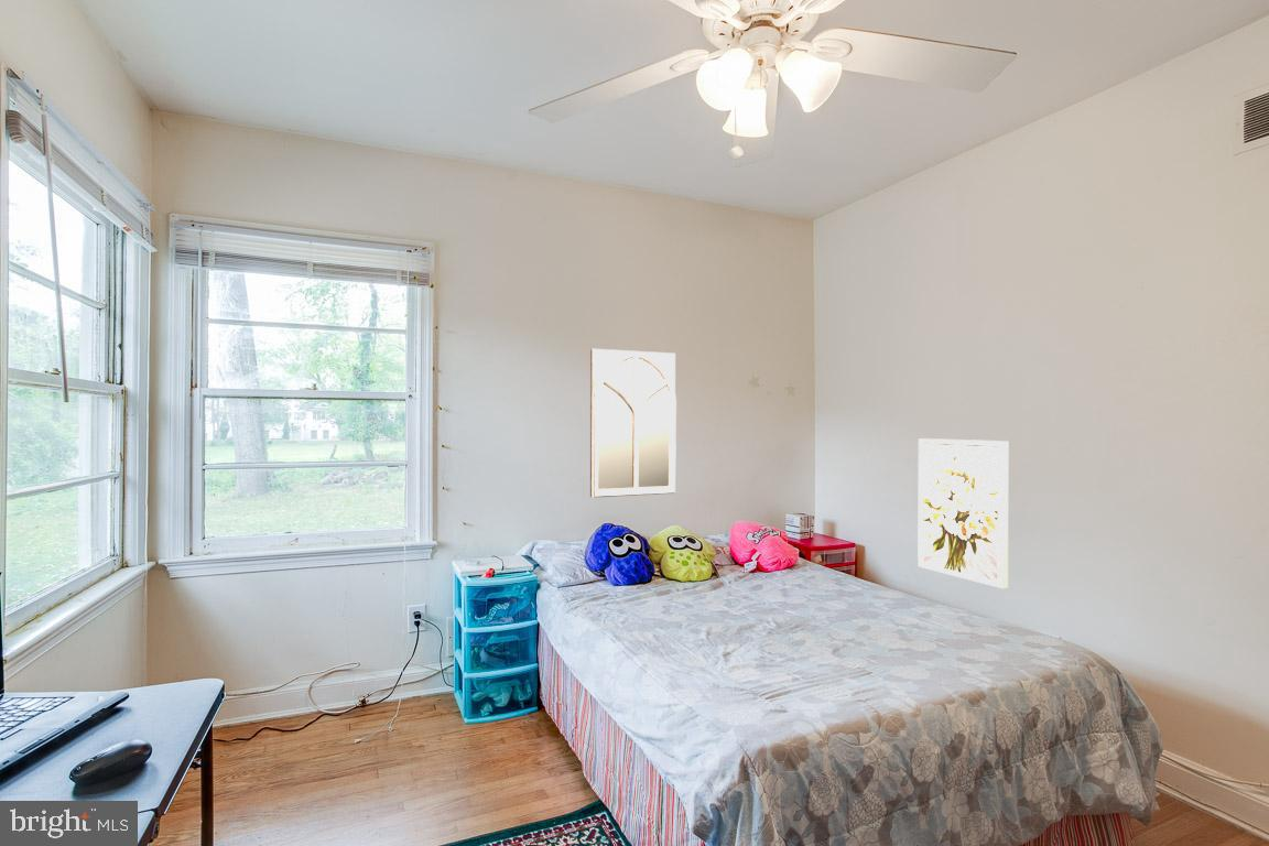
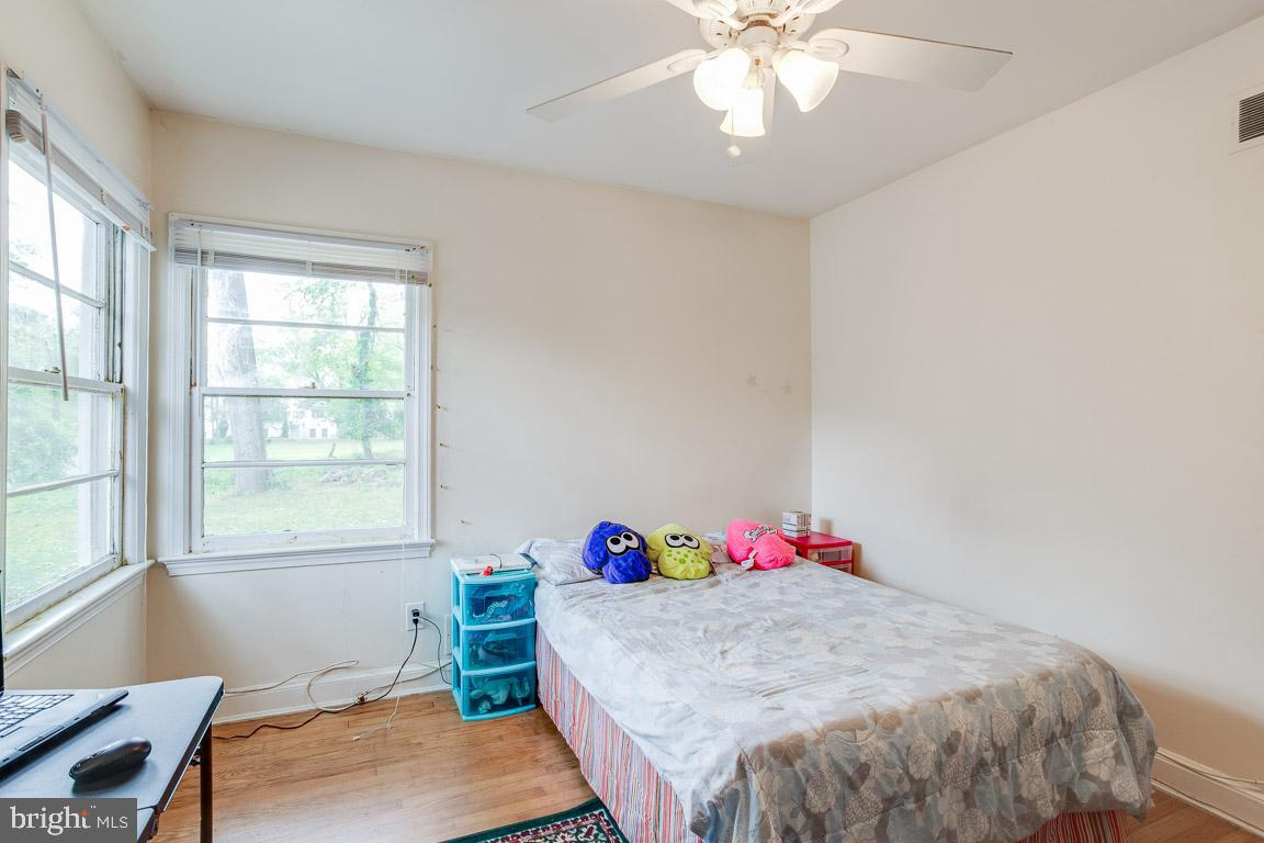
- wall art (959, 508)
- home mirror (634, 423)
